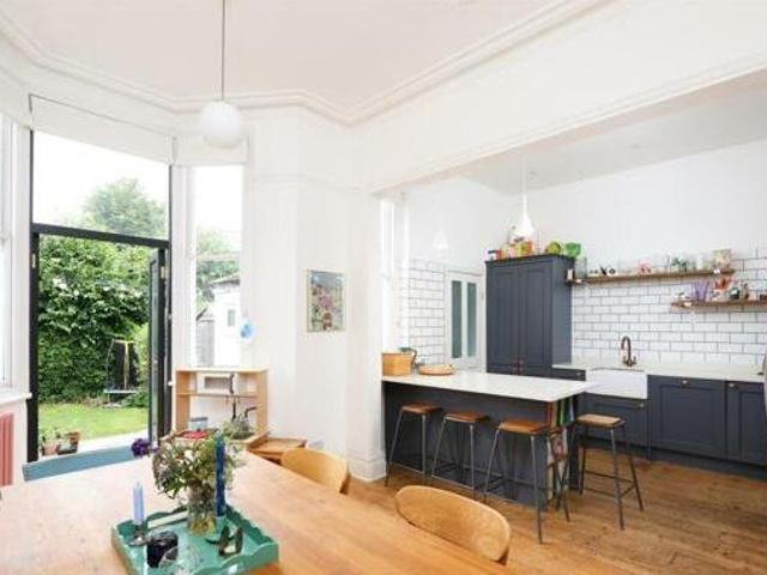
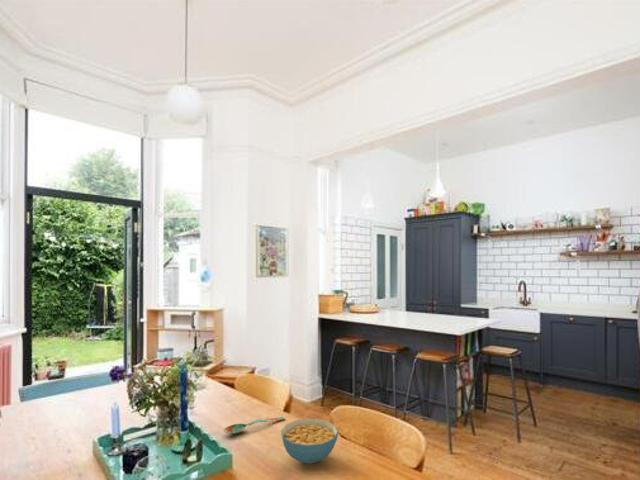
+ cereal bowl (309, 444)
+ spoon (255, 422)
